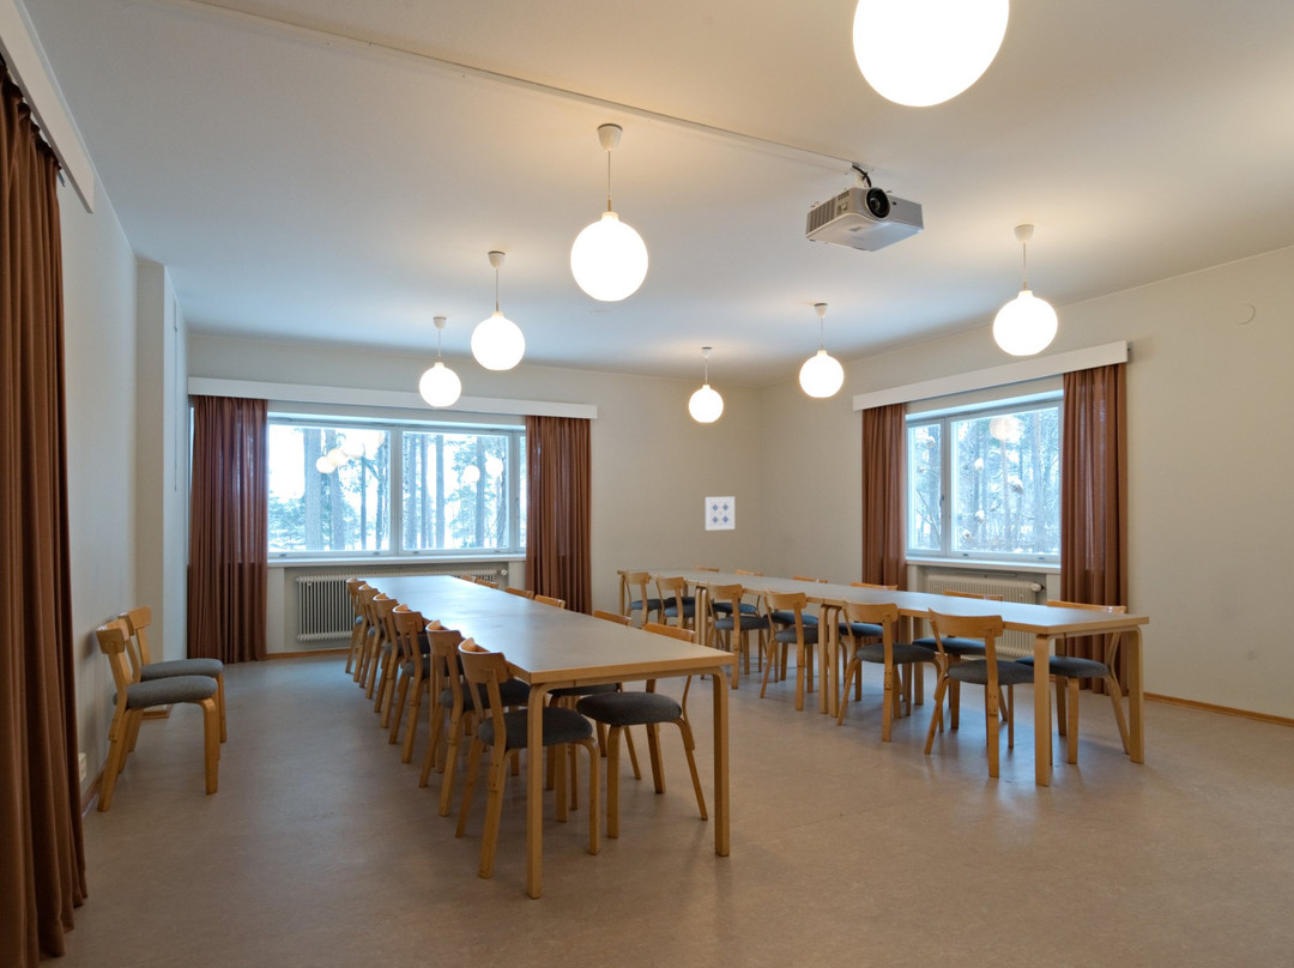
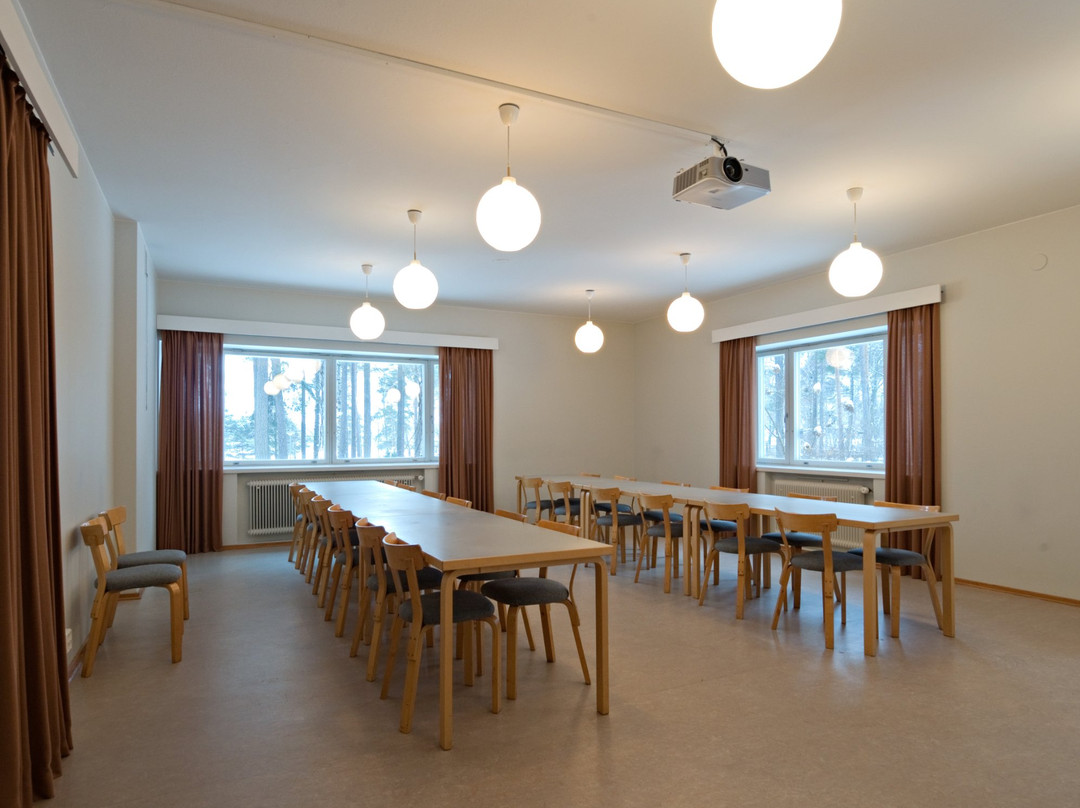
- wall art (720, 513)
